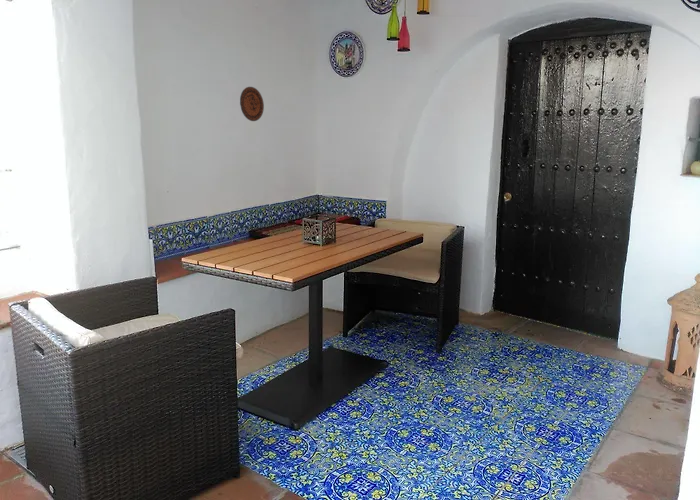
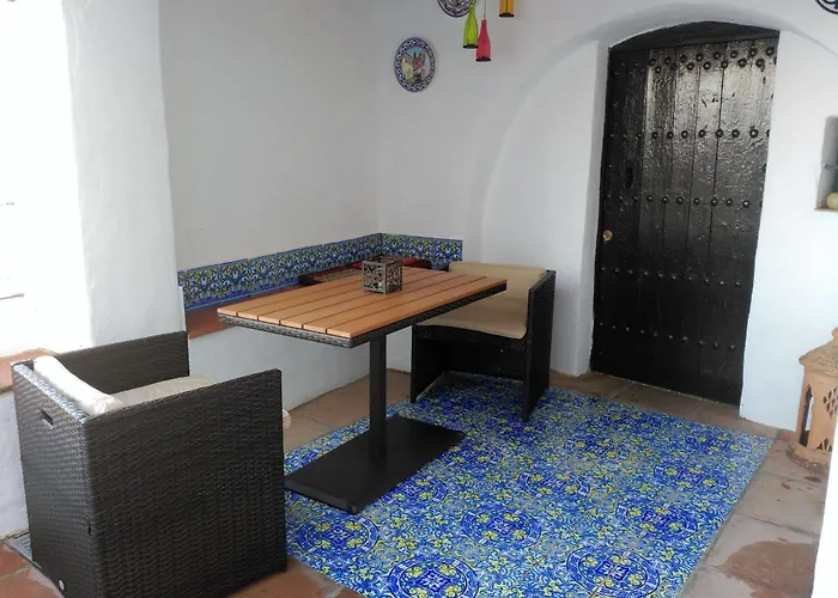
- decorative plate (251, 104)
